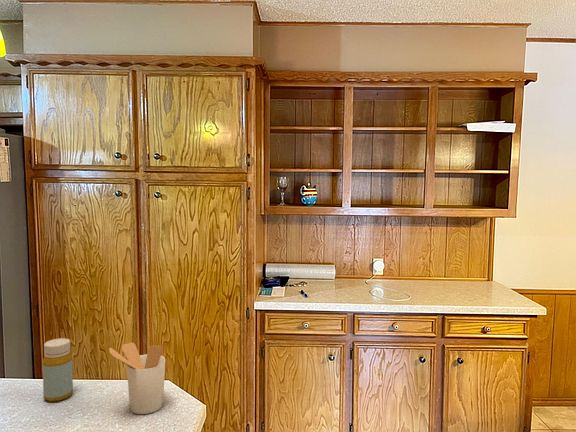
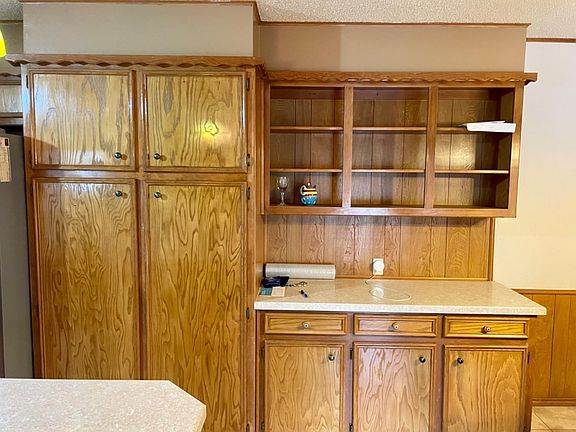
- bottle (57, 369)
- utensil holder (137, 375)
